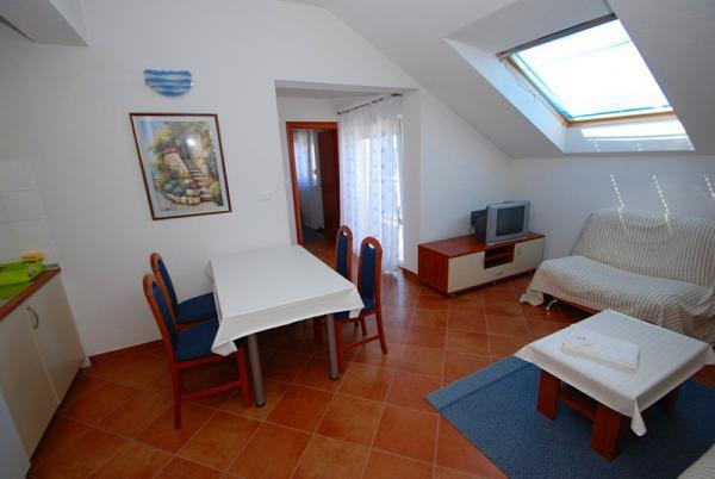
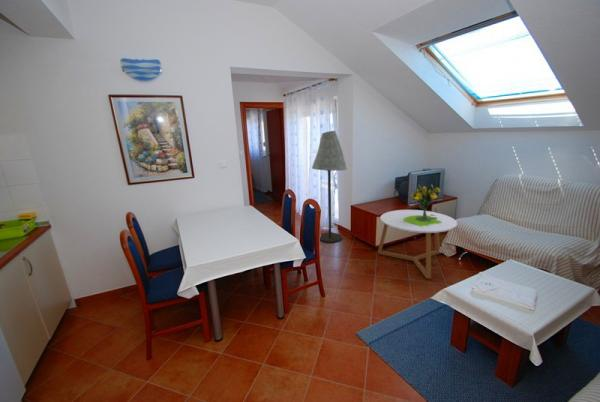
+ bouquet (425, 201)
+ floor lamp (329, 187)
+ coffee table (419, 232)
